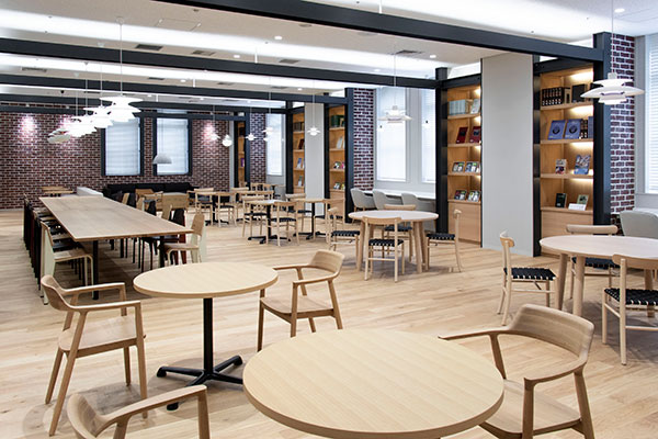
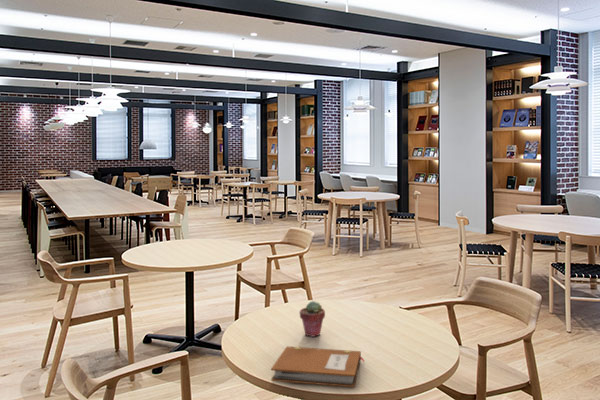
+ potted succulent (312, 317)
+ notebook (320, 364)
